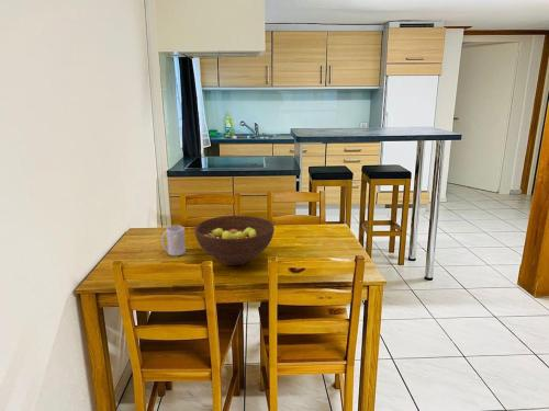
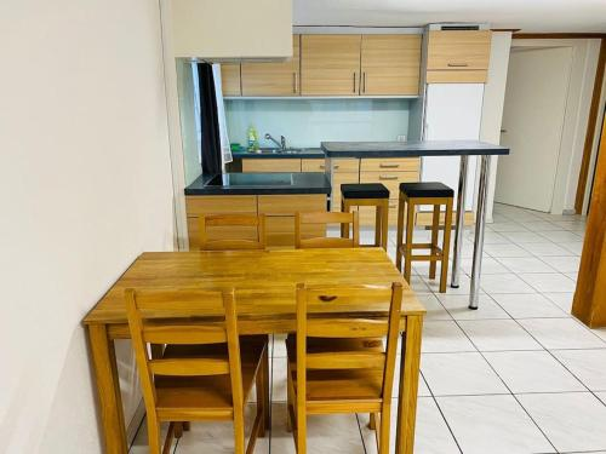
- mug (172, 240)
- fruit bowl (235, 243)
